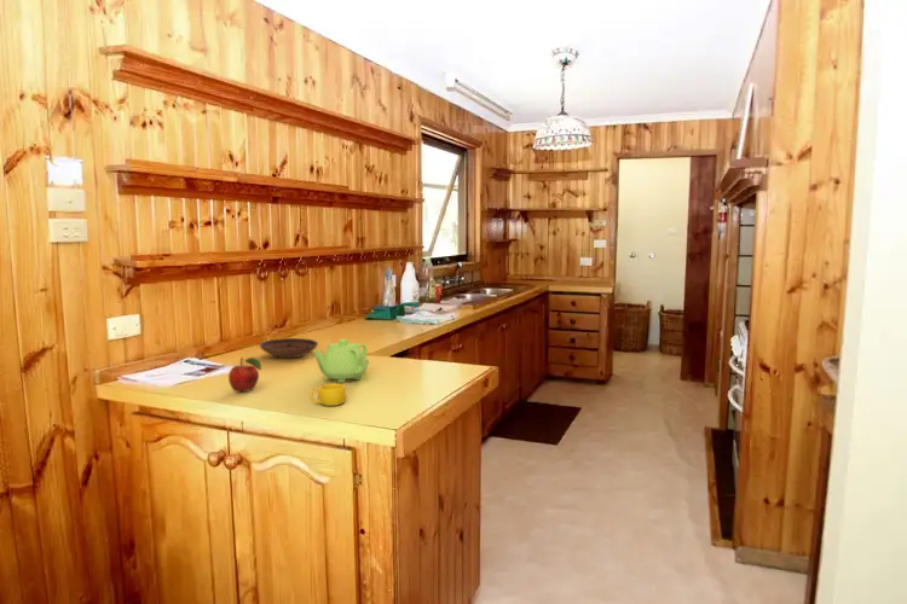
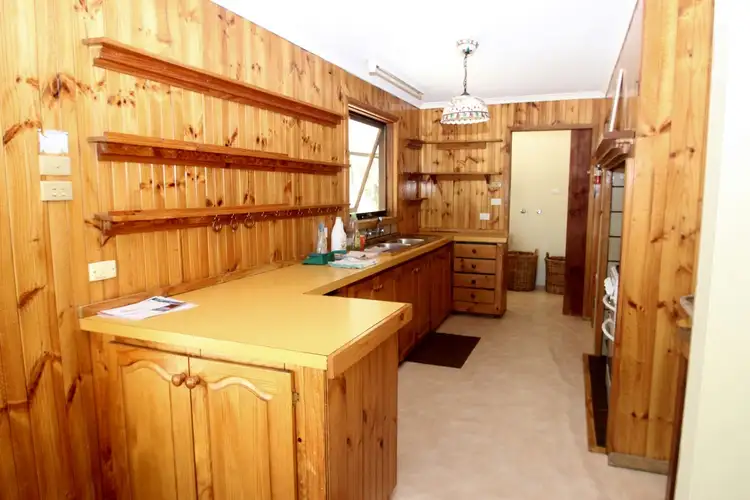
- cup (328, 395)
- fruit (244, 374)
- teapot (342, 359)
- bowl (289, 348)
